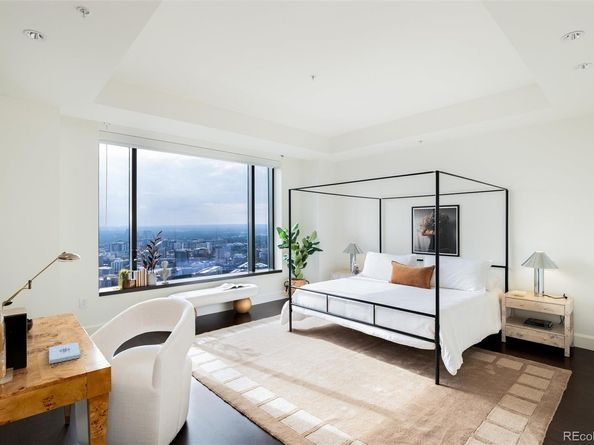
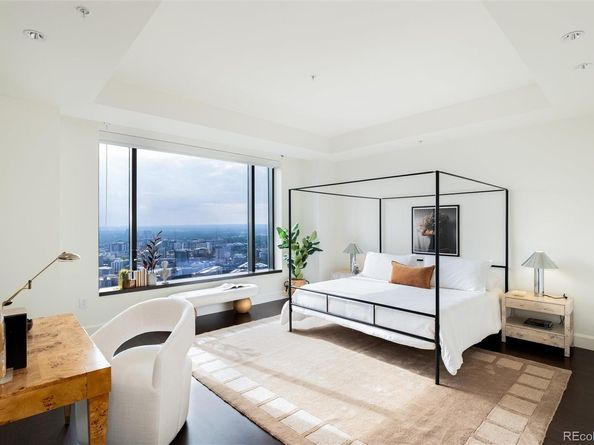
- notepad (64, 352)
